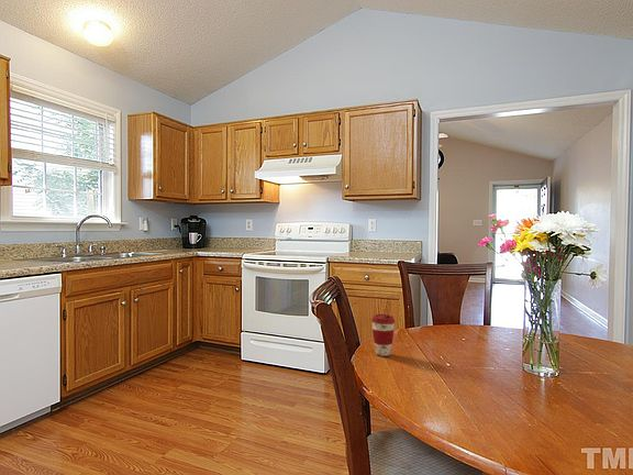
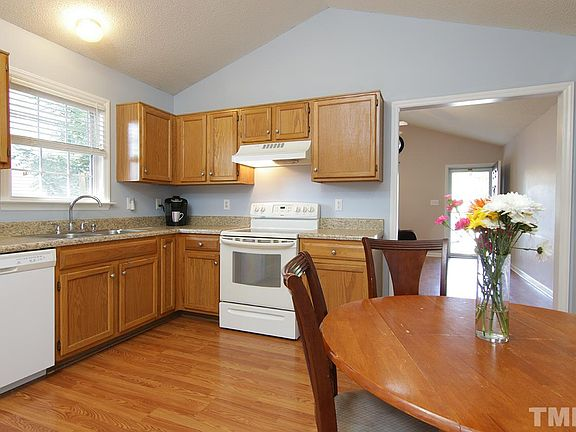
- coffee cup (382, 334)
